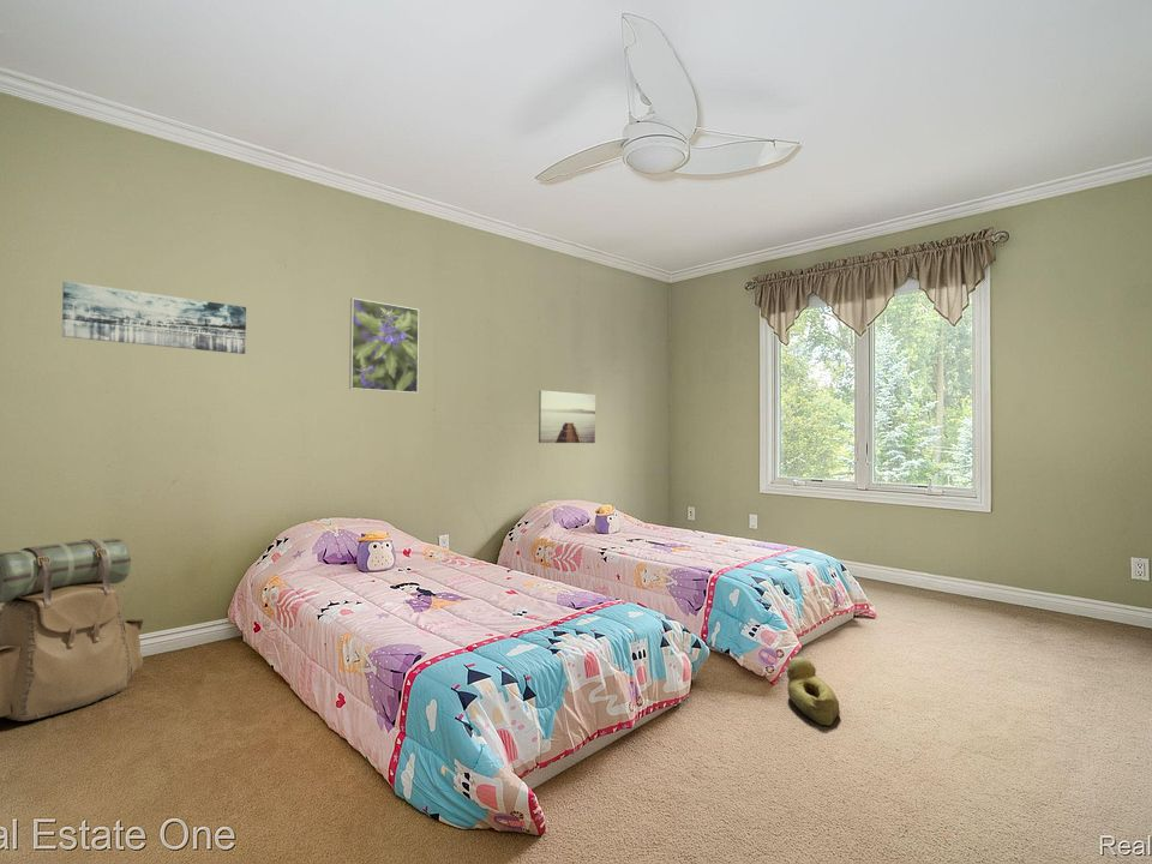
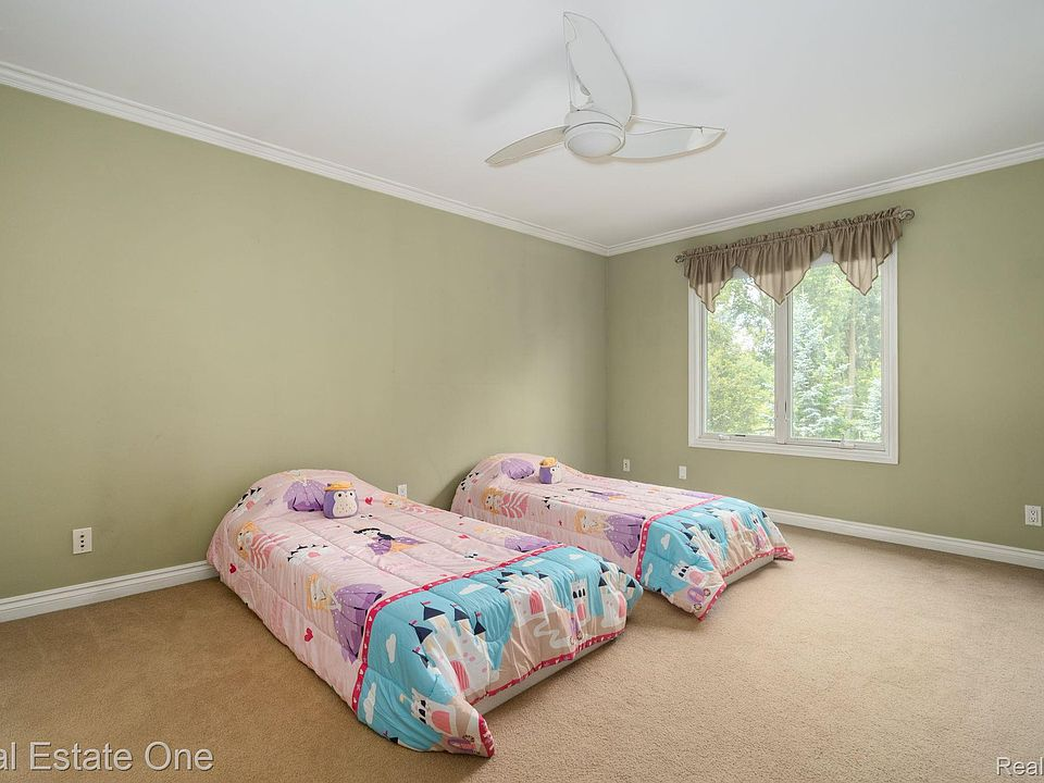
- wall art (568, 418)
- rubber duck (814, 685)
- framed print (385, 347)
- wall art (161, 320)
- backpack (62, 618)
